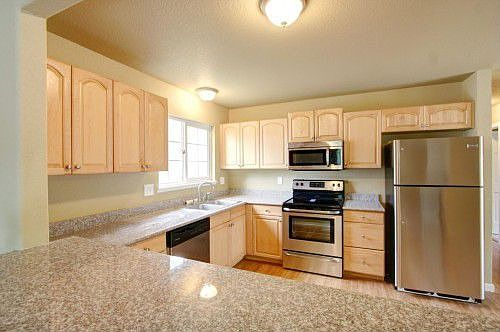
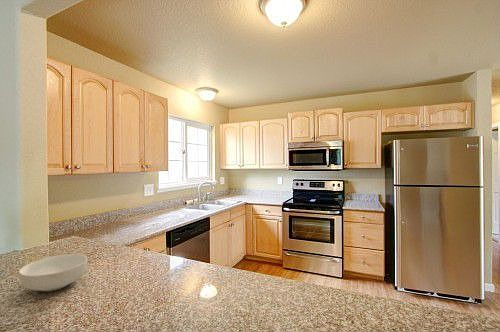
+ cereal bowl (55, 274)
